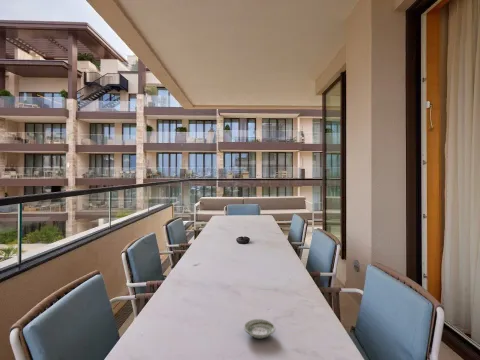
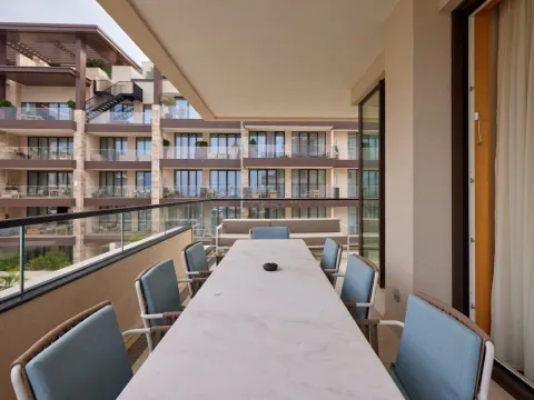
- saucer (259, 330)
